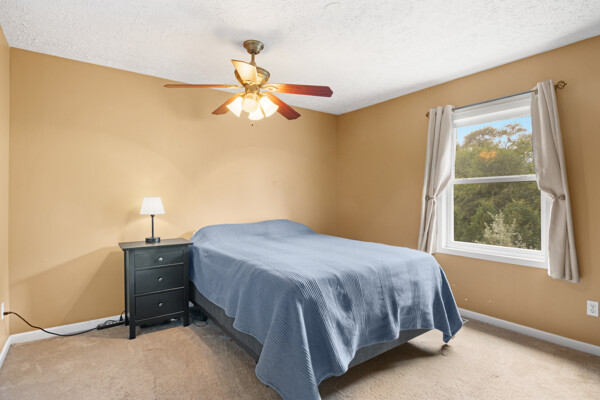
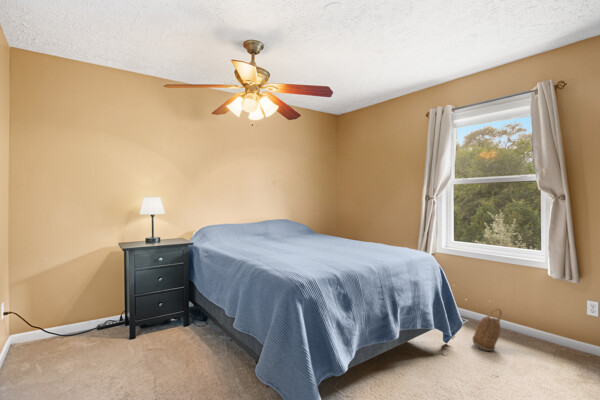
+ basket (485, 326)
